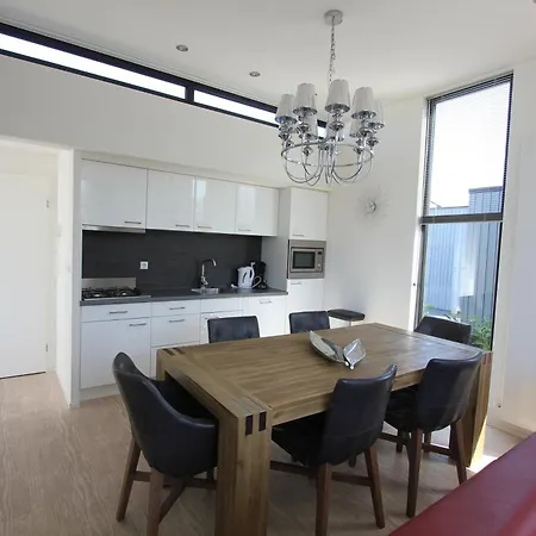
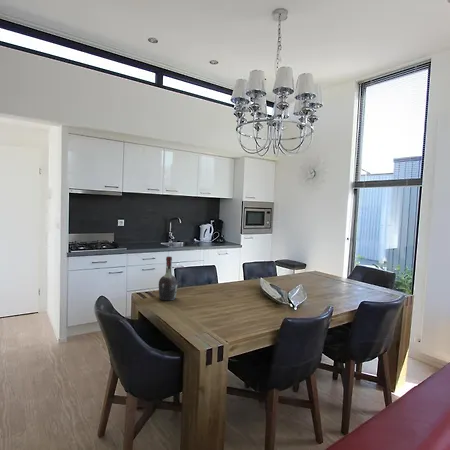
+ cognac bottle (168, 277)
